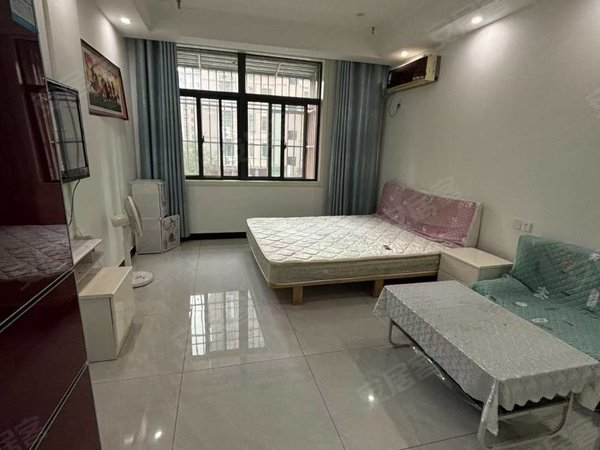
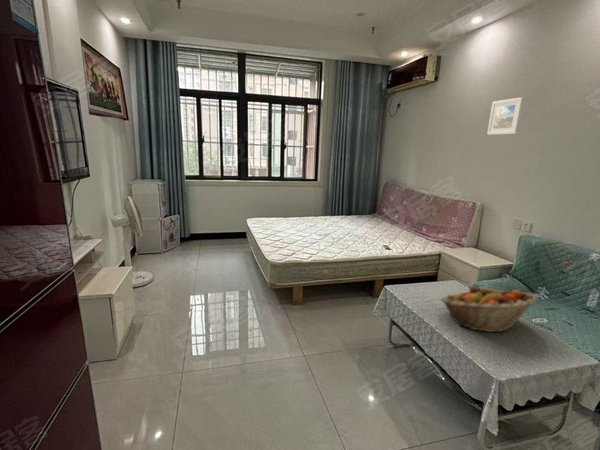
+ fruit basket (486, 304)
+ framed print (504, 117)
